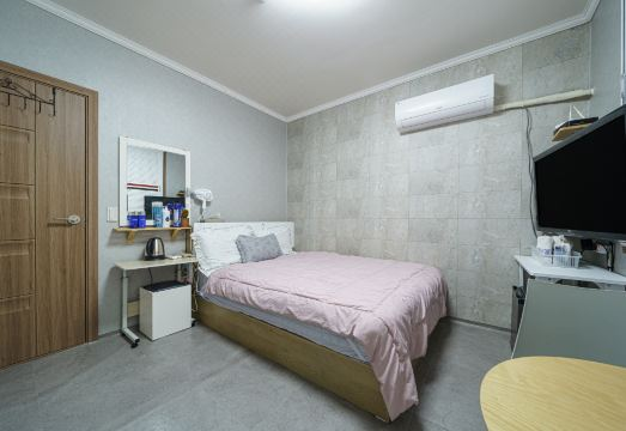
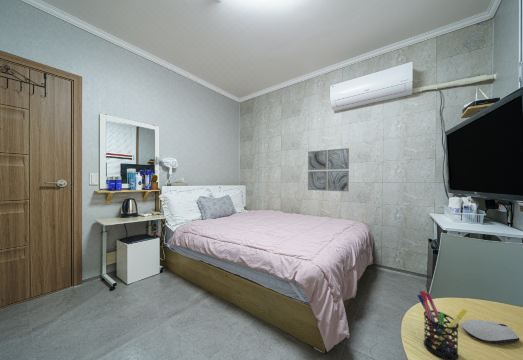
+ wall art (327, 169)
+ pen holder (438, 323)
+ computer mouse (488, 328)
